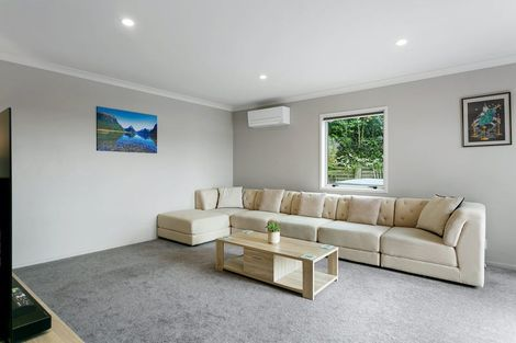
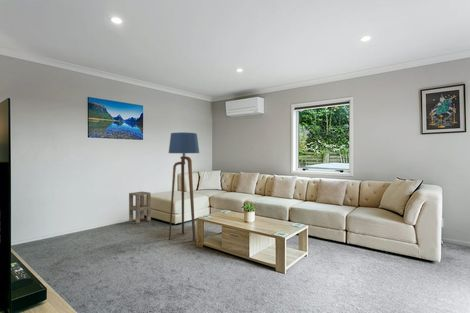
+ floor lamp (183, 186)
+ side table (139, 206)
